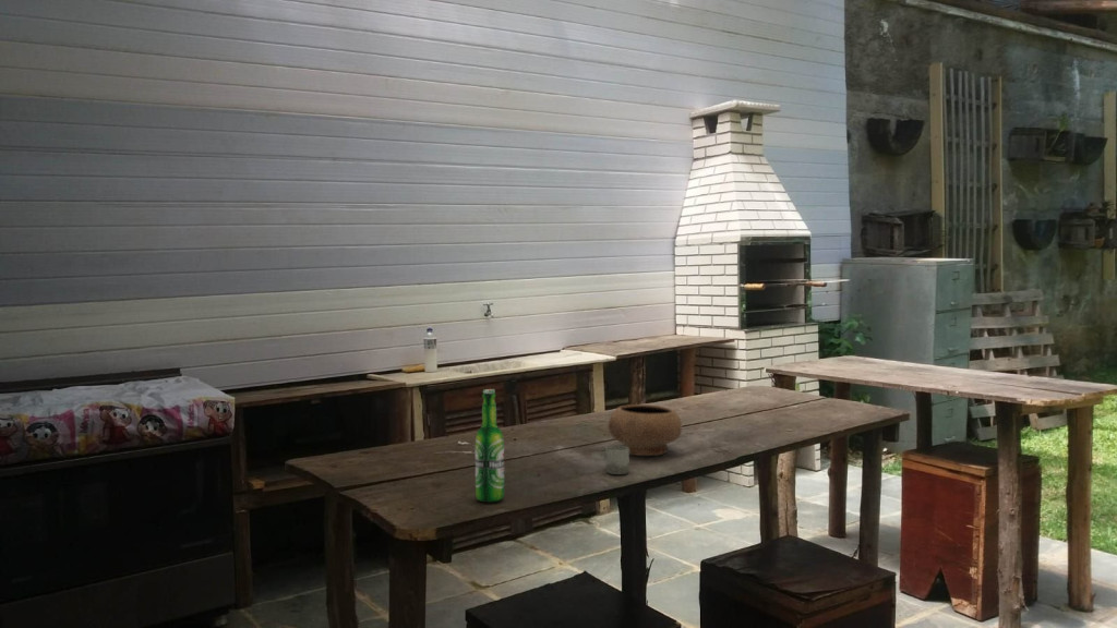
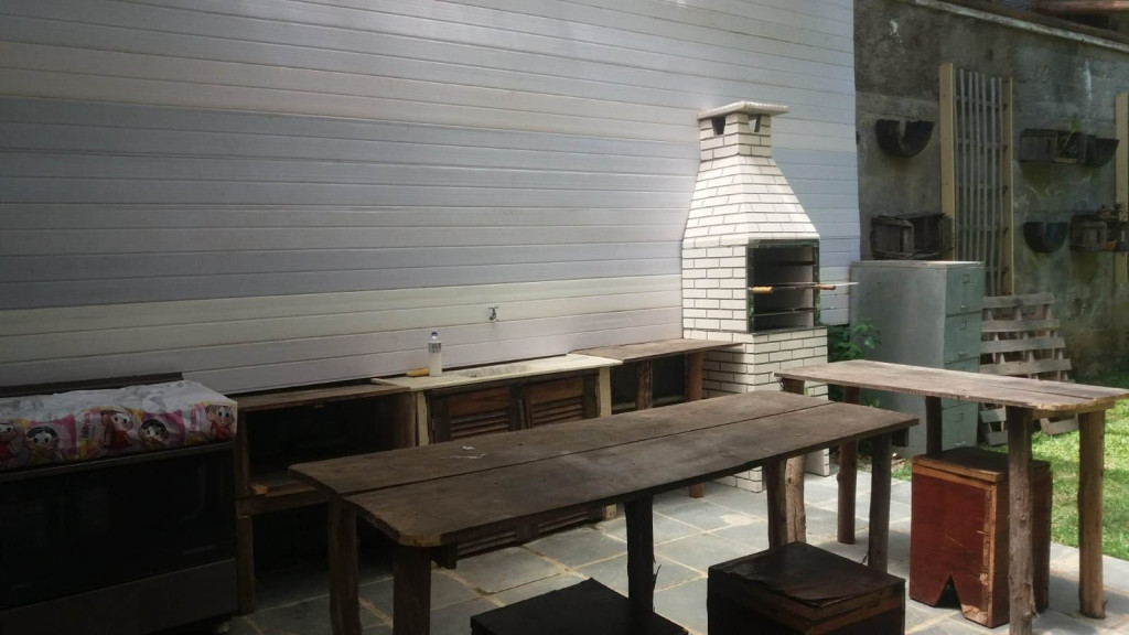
- beer bottle (489, 445)
- bowl (645, 430)
- cup (614, 459)
